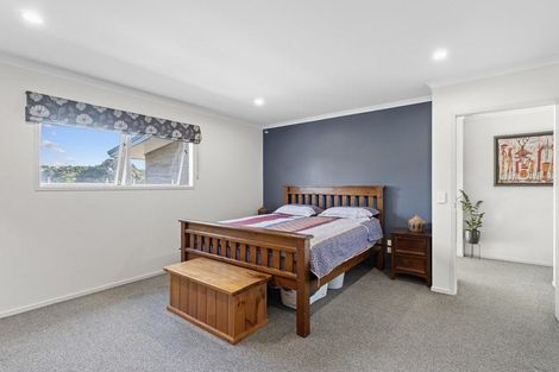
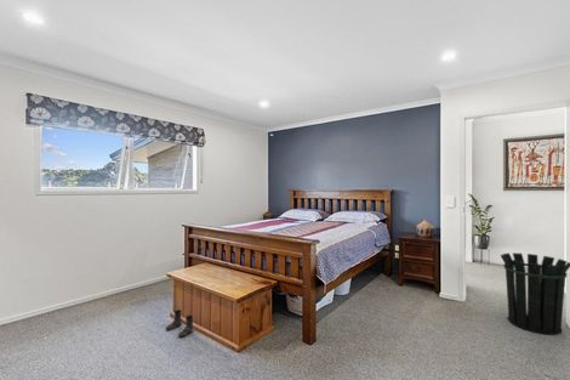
+ boots (179, 323)
+ waste bin (534, 291)
